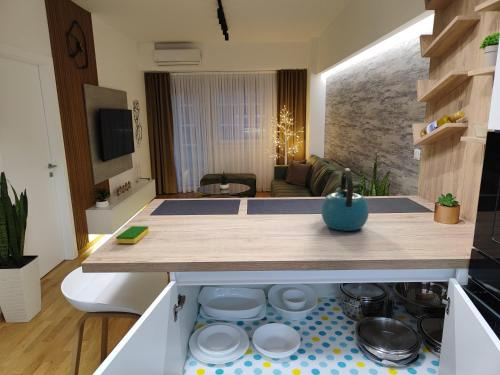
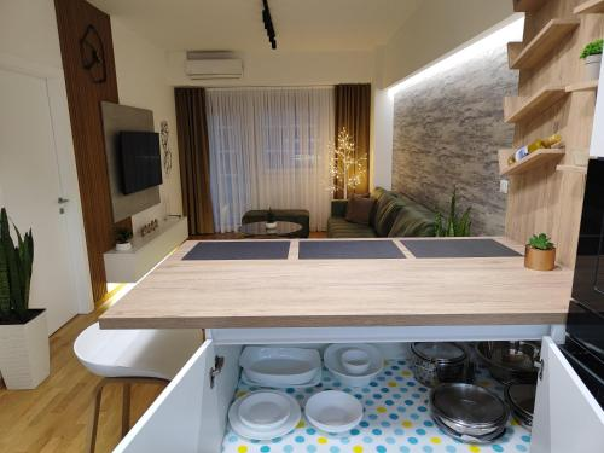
- kettle (344, 197)
- dish sponge (133, 234)
